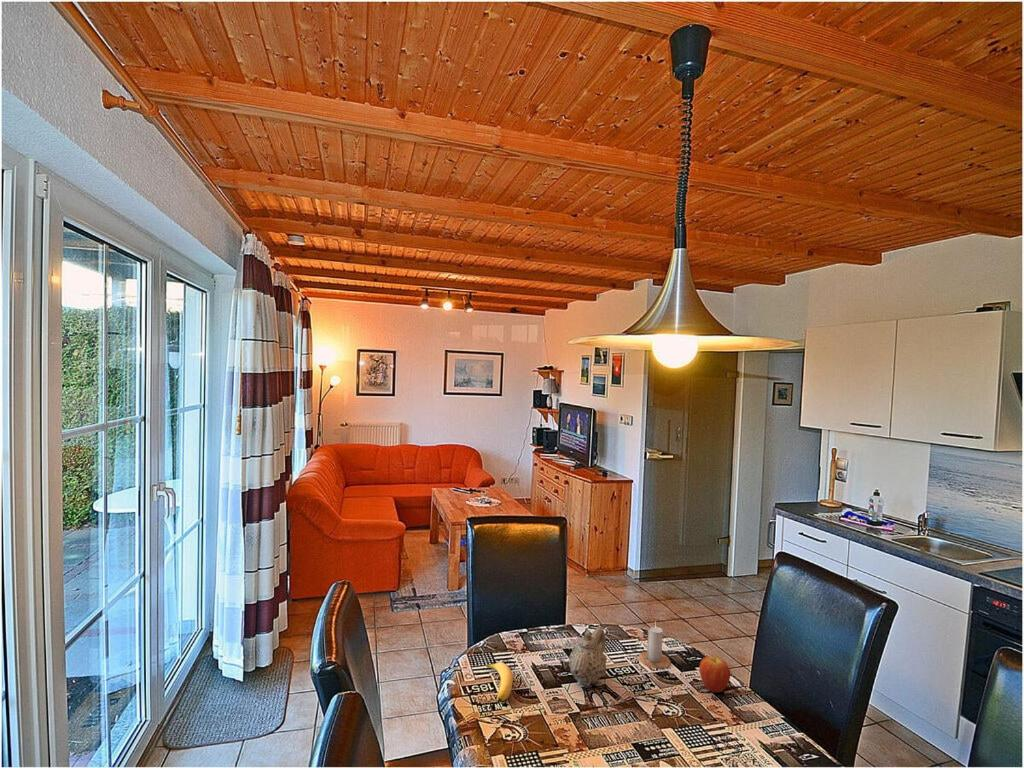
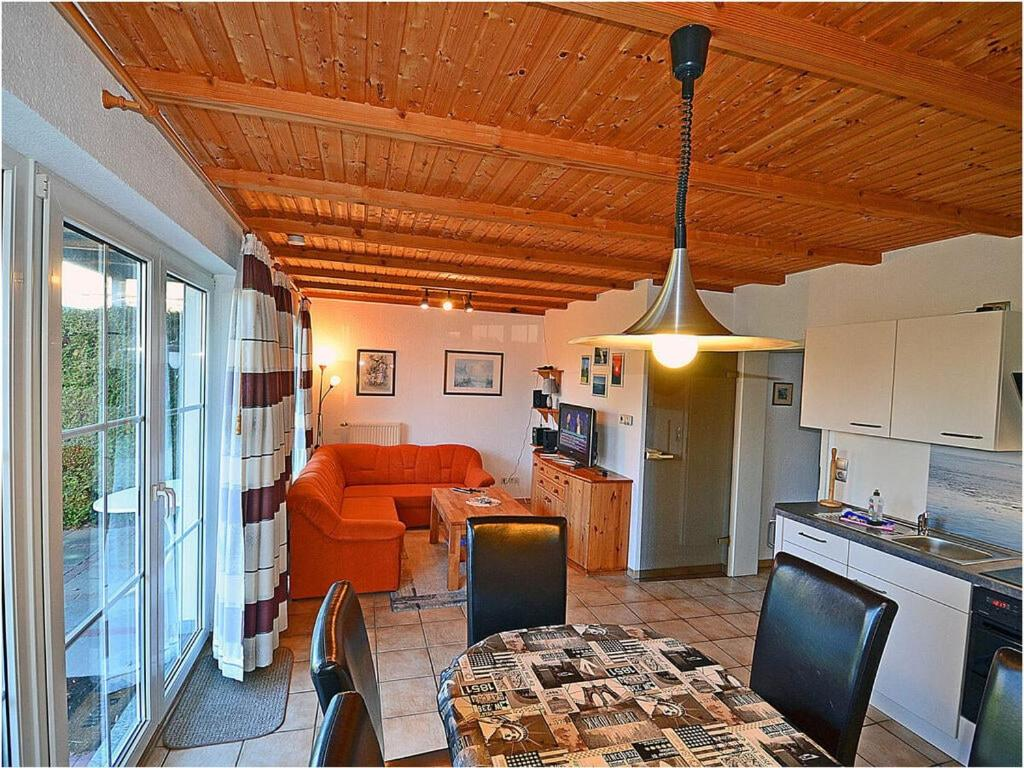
- teapot (588, 655)
- fruit (714, 672)
- banana (500, 676)
- candle (655, 638)
